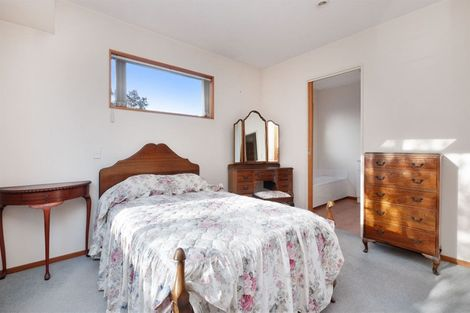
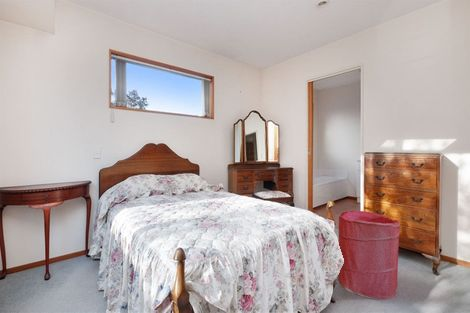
+ laundry hamper (367, 249)
